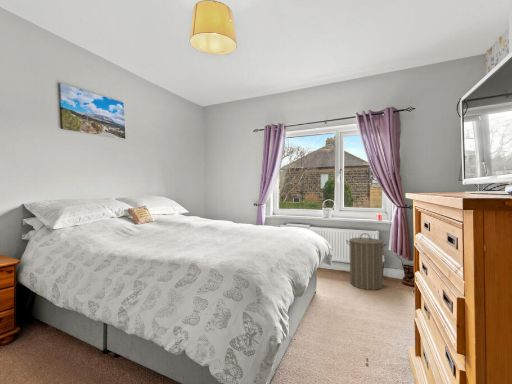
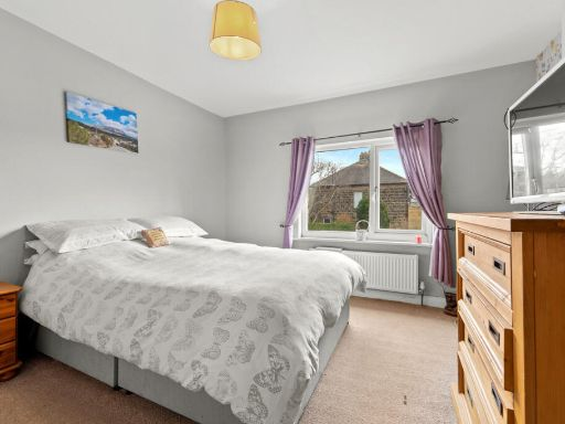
- laundry hamper (365, 258)
